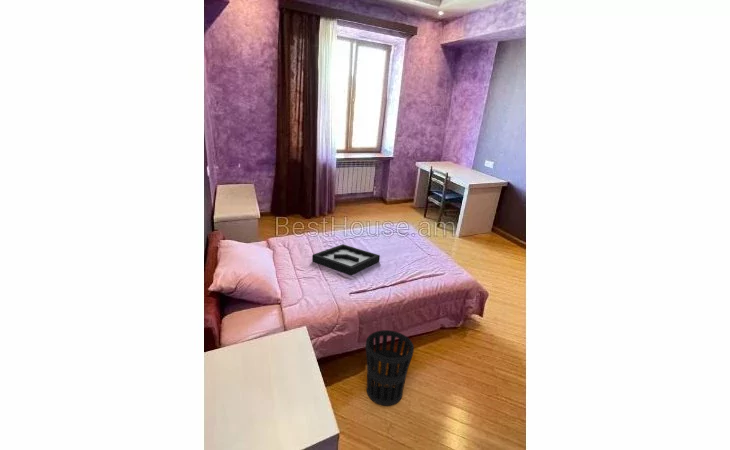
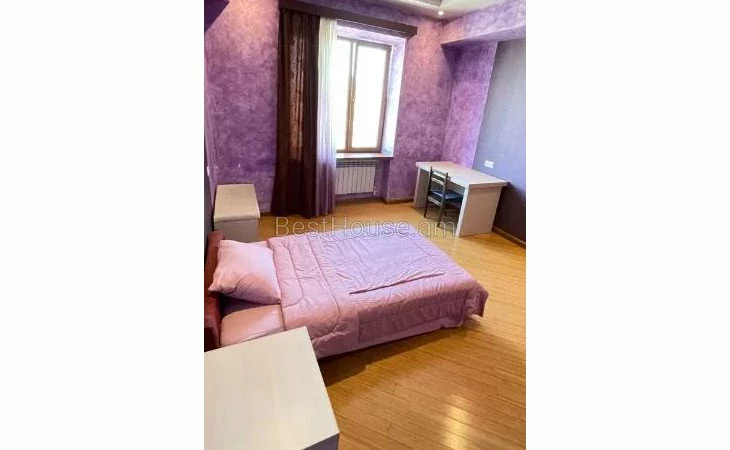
- wastebasket (386, 367)
- decorative tray (346, 258)
